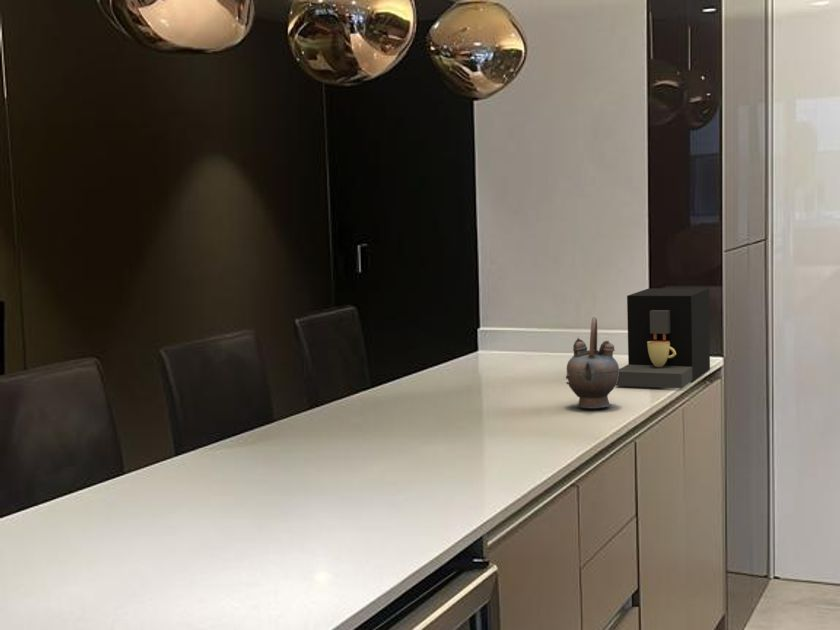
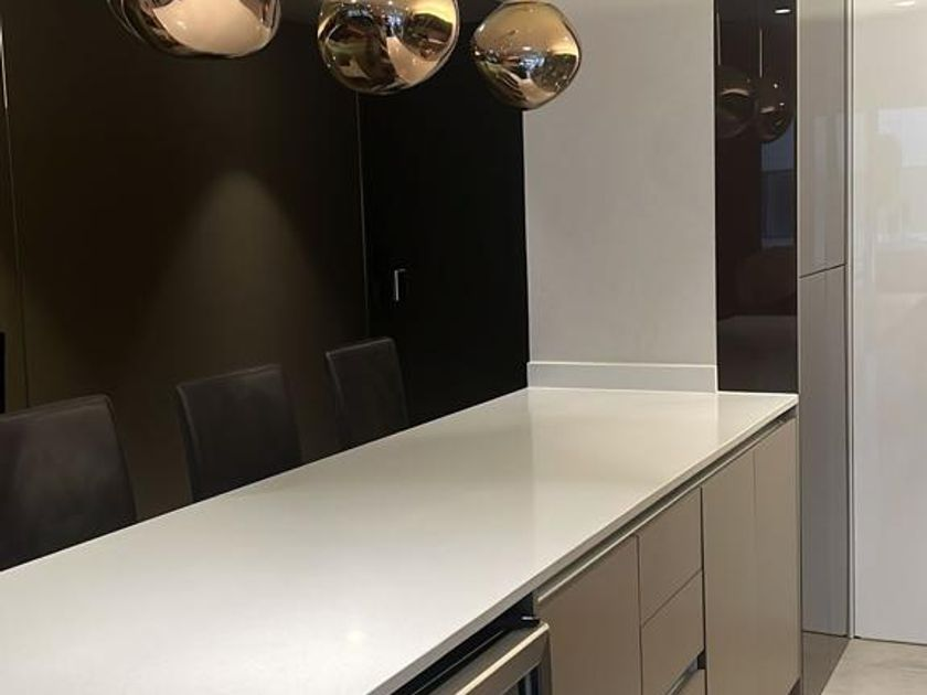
- teapot (591, 363)
- coffee maker (663, 336)
